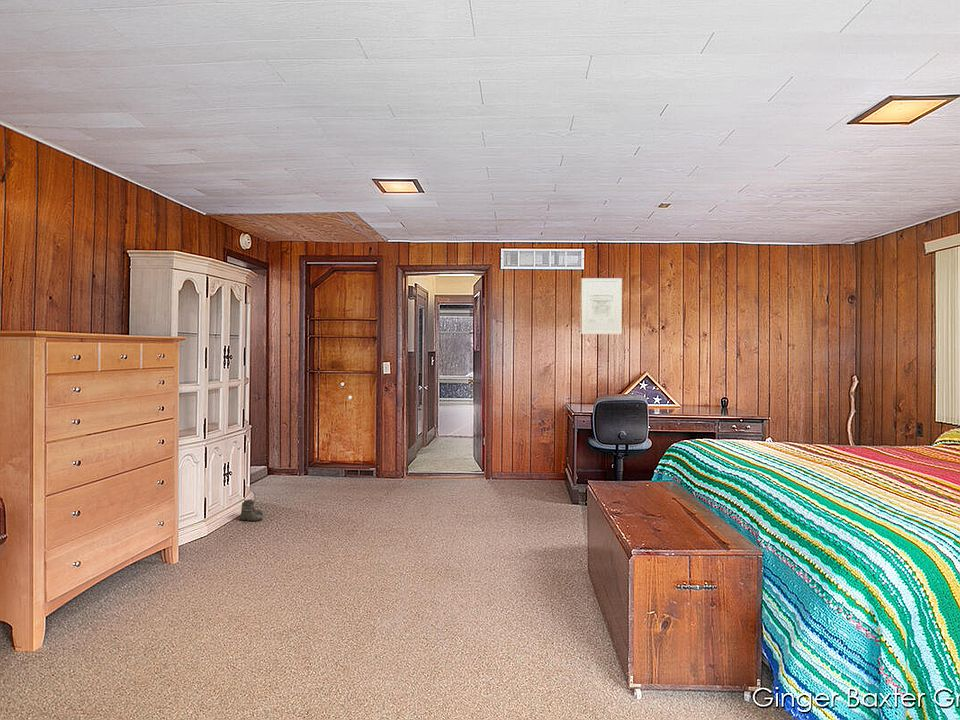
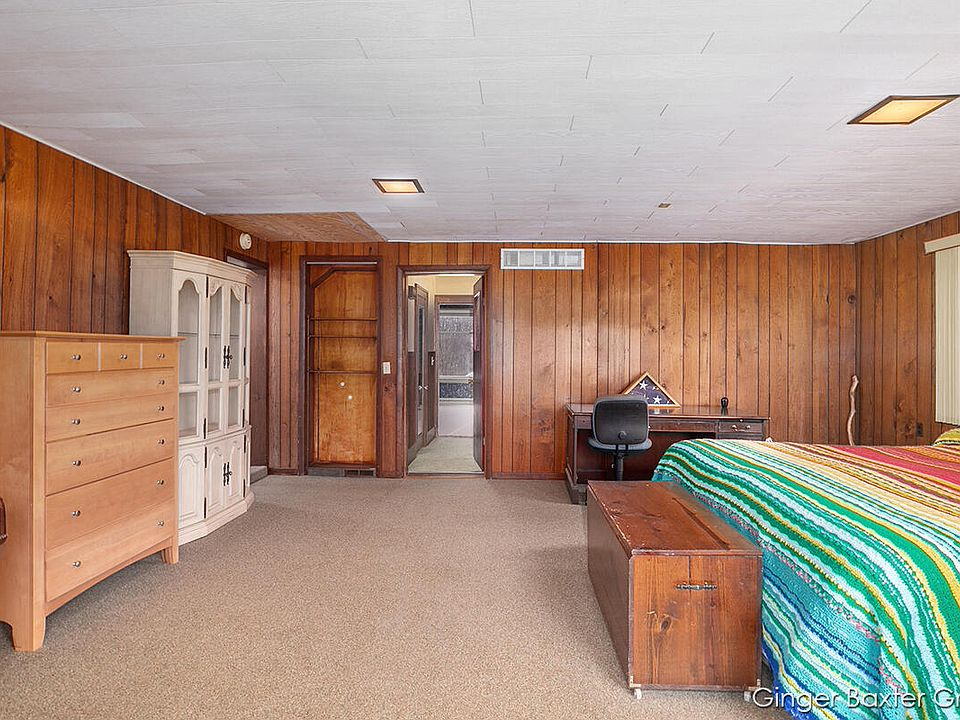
- wall art (601, 306)
- boots (252, 509)
